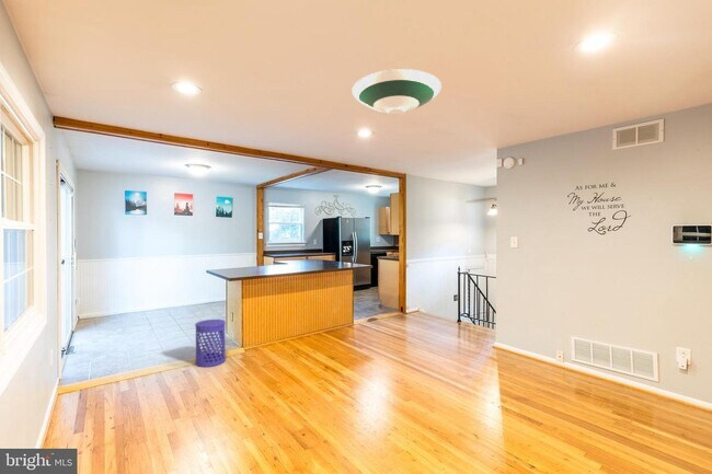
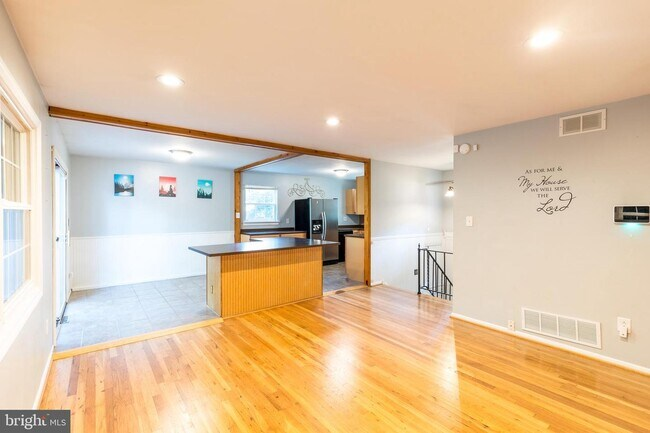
- waste bin (210, 342)
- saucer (395, 101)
